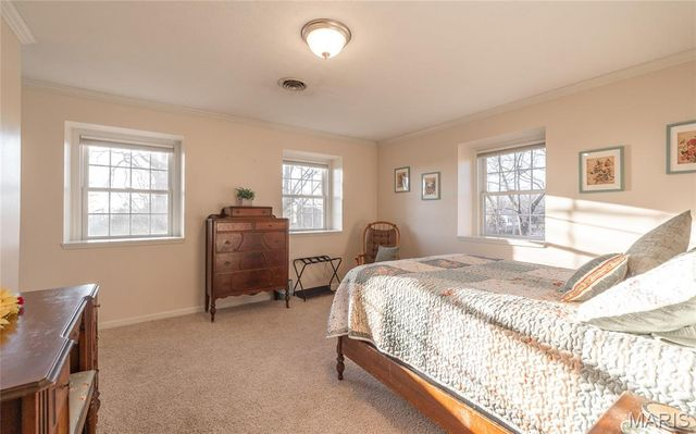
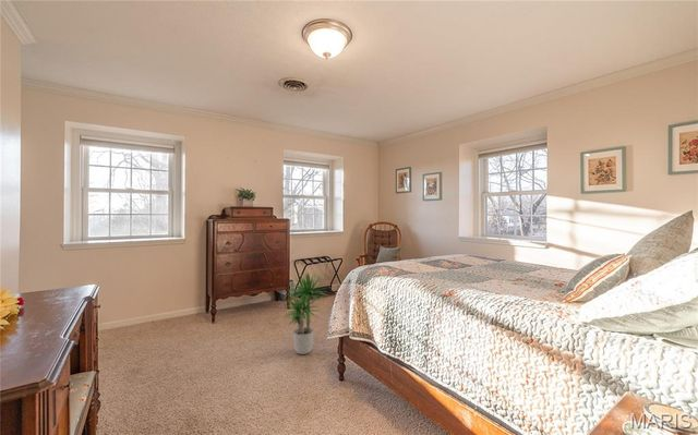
+ potted plant (305, 312)
